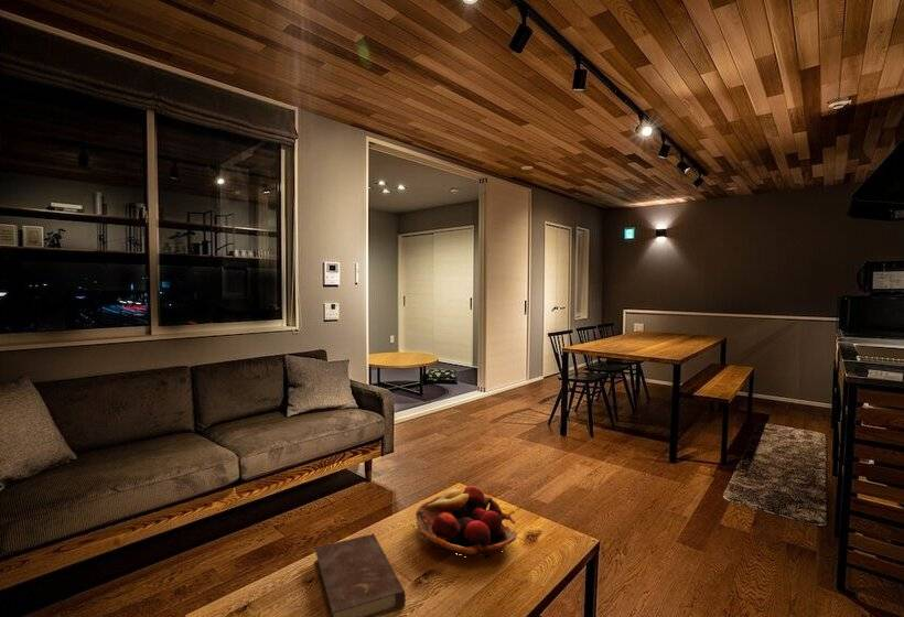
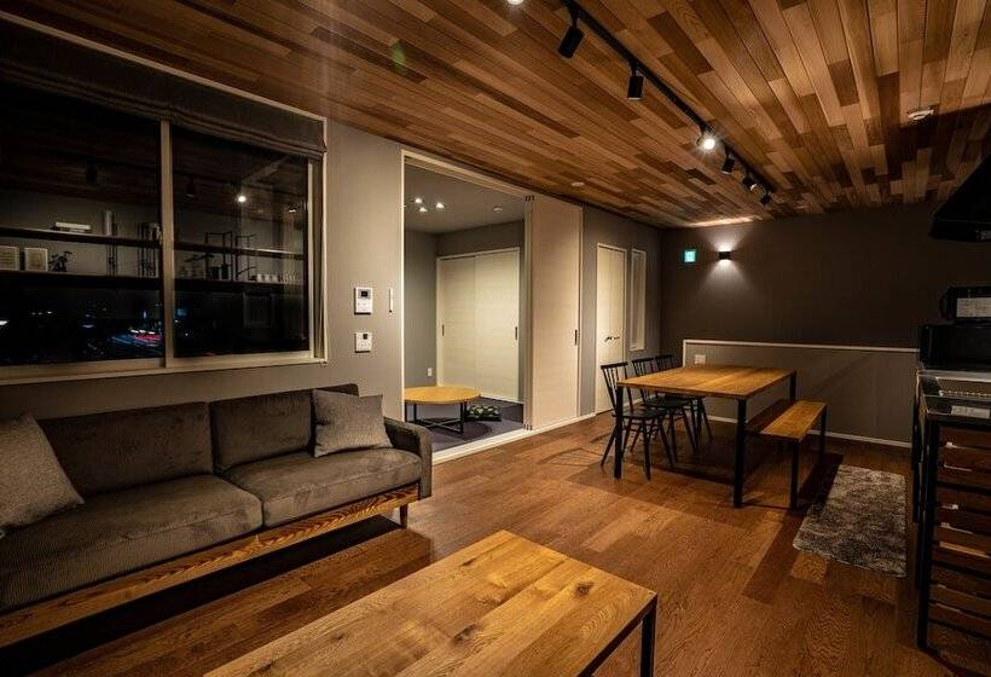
- book (356, 574)
- fruit basket (463, 517)
